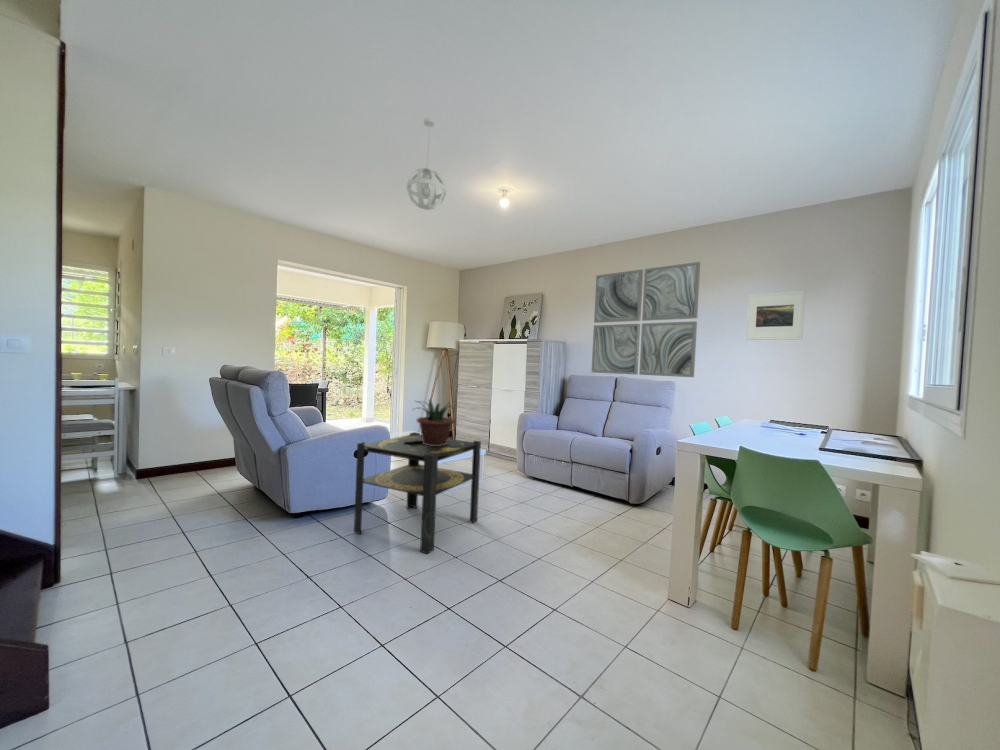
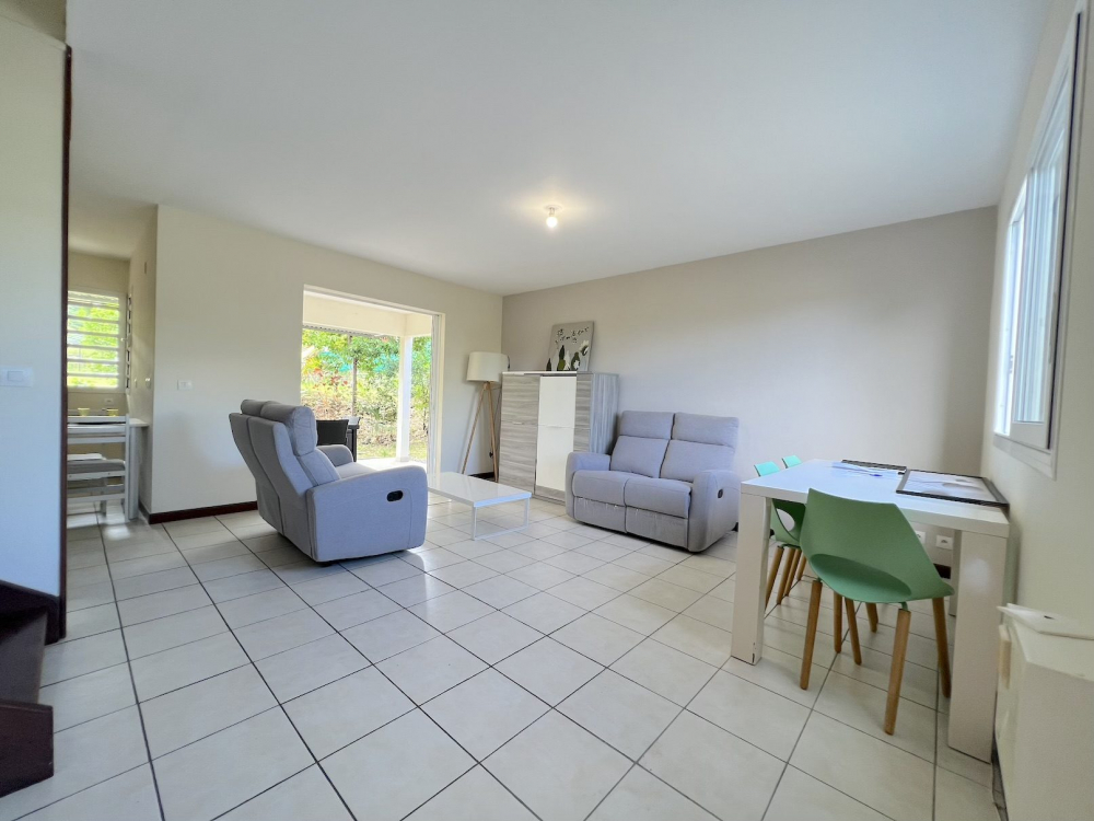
- wall art (642, 323)
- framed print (774, 316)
- pendant light (427, 166)
- side table (420, 484)
- potted plant (432, 420)
